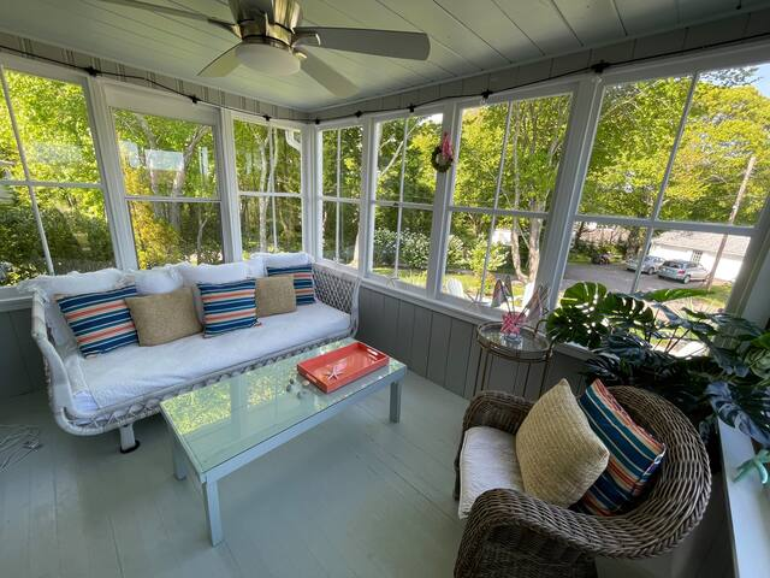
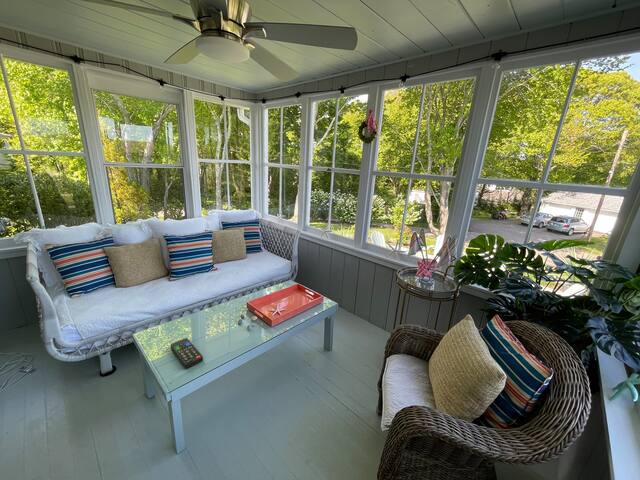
+ remote control (186, 351)
